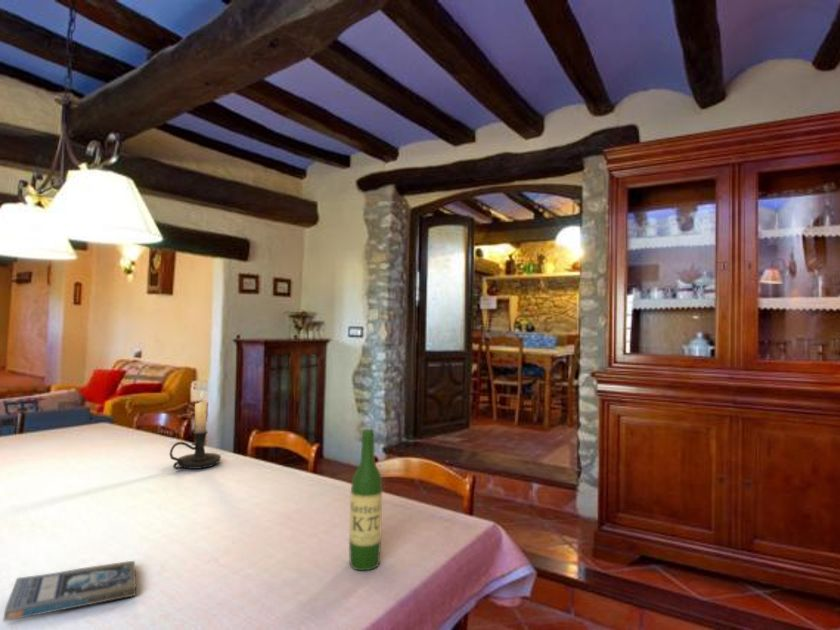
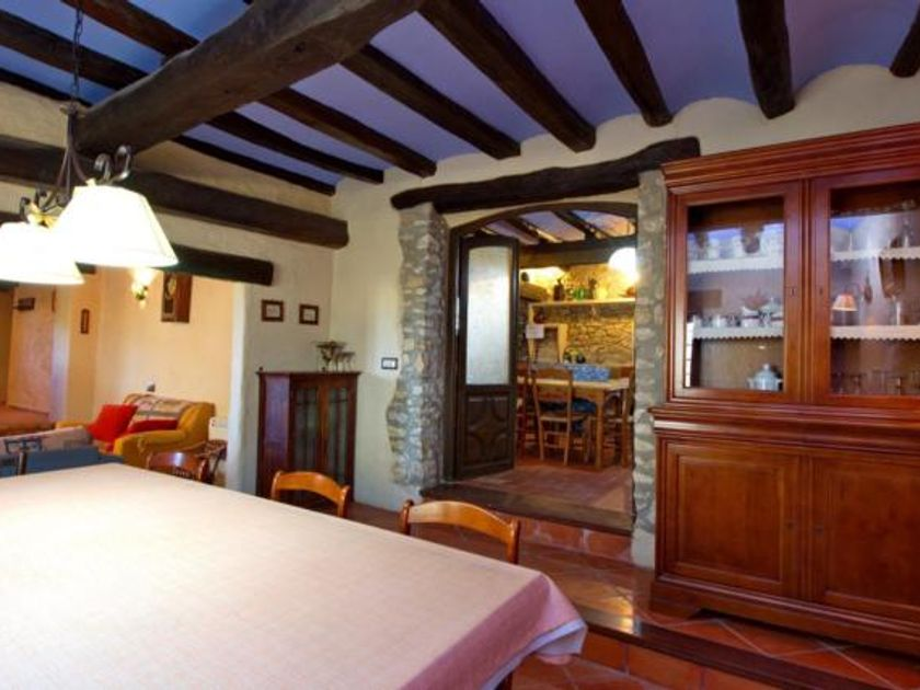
- book (75, 587)
- candle holder (195, 427)
- wine bottle (366, 496)
